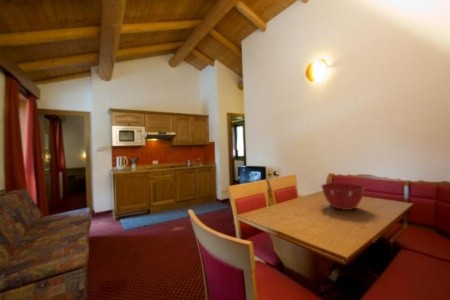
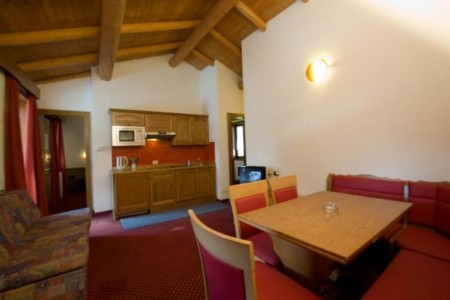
- mixing bowl (342, 196)
